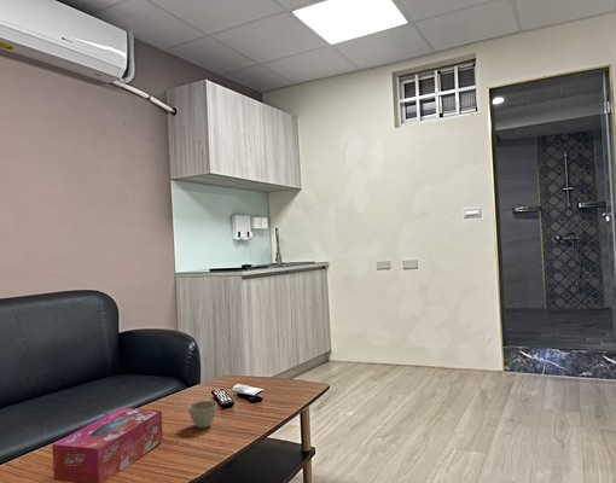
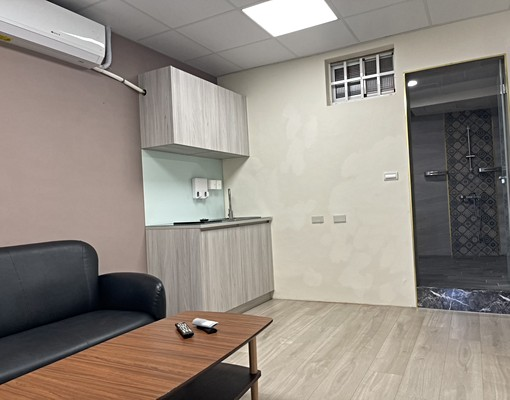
- flower pot (203, 414)
- tissue box (111, 442)
